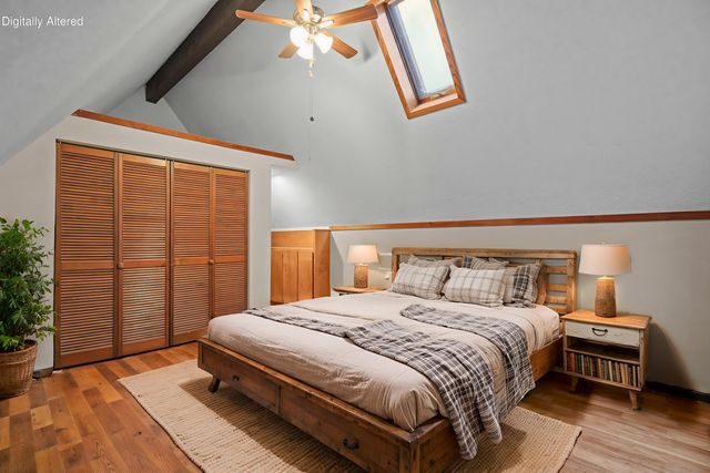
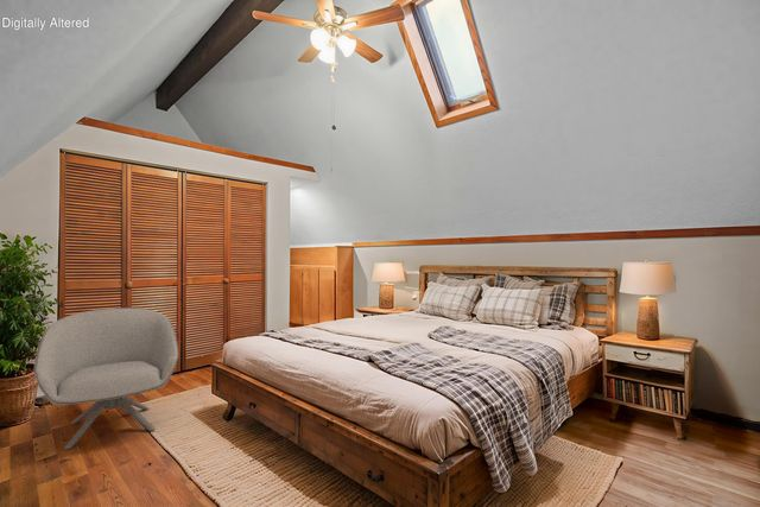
+ armchair (112, 372)
